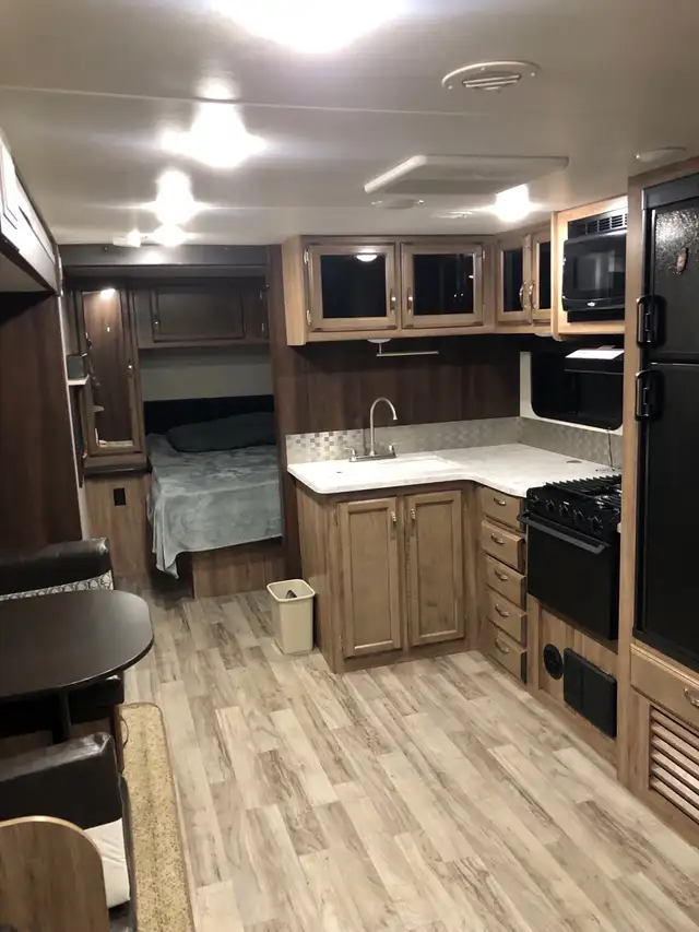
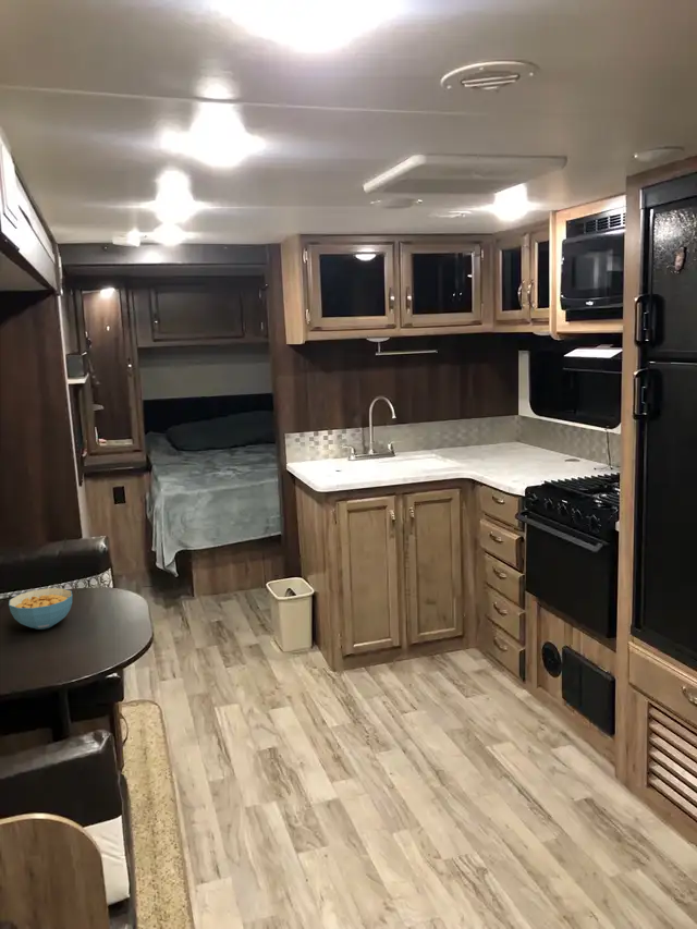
+ cereal bowl (42, 611)
